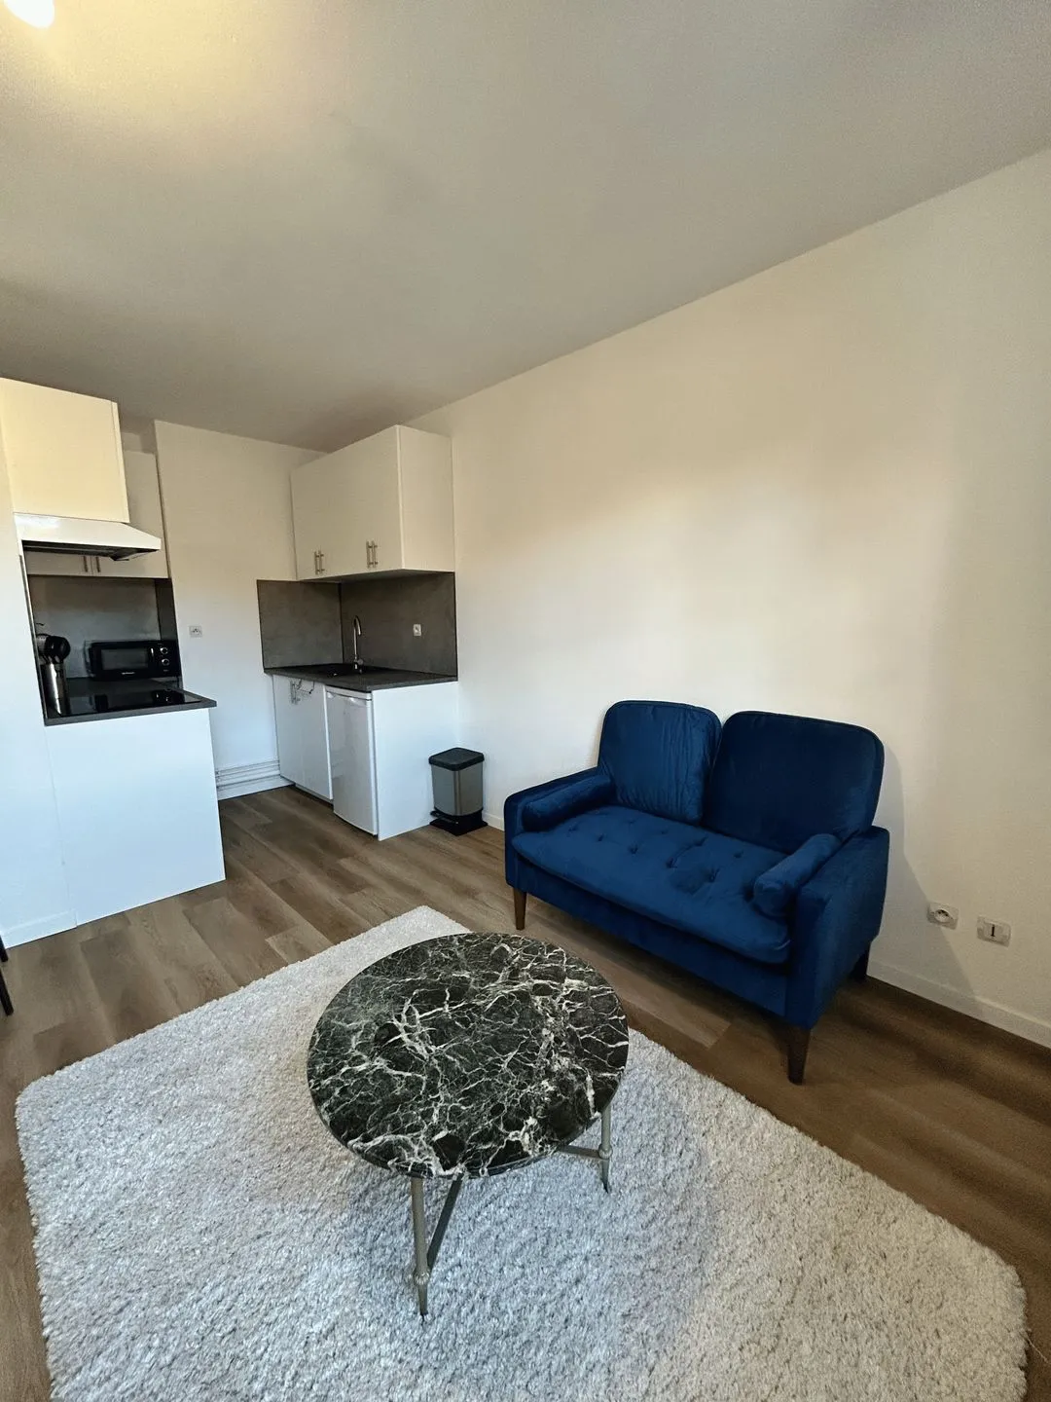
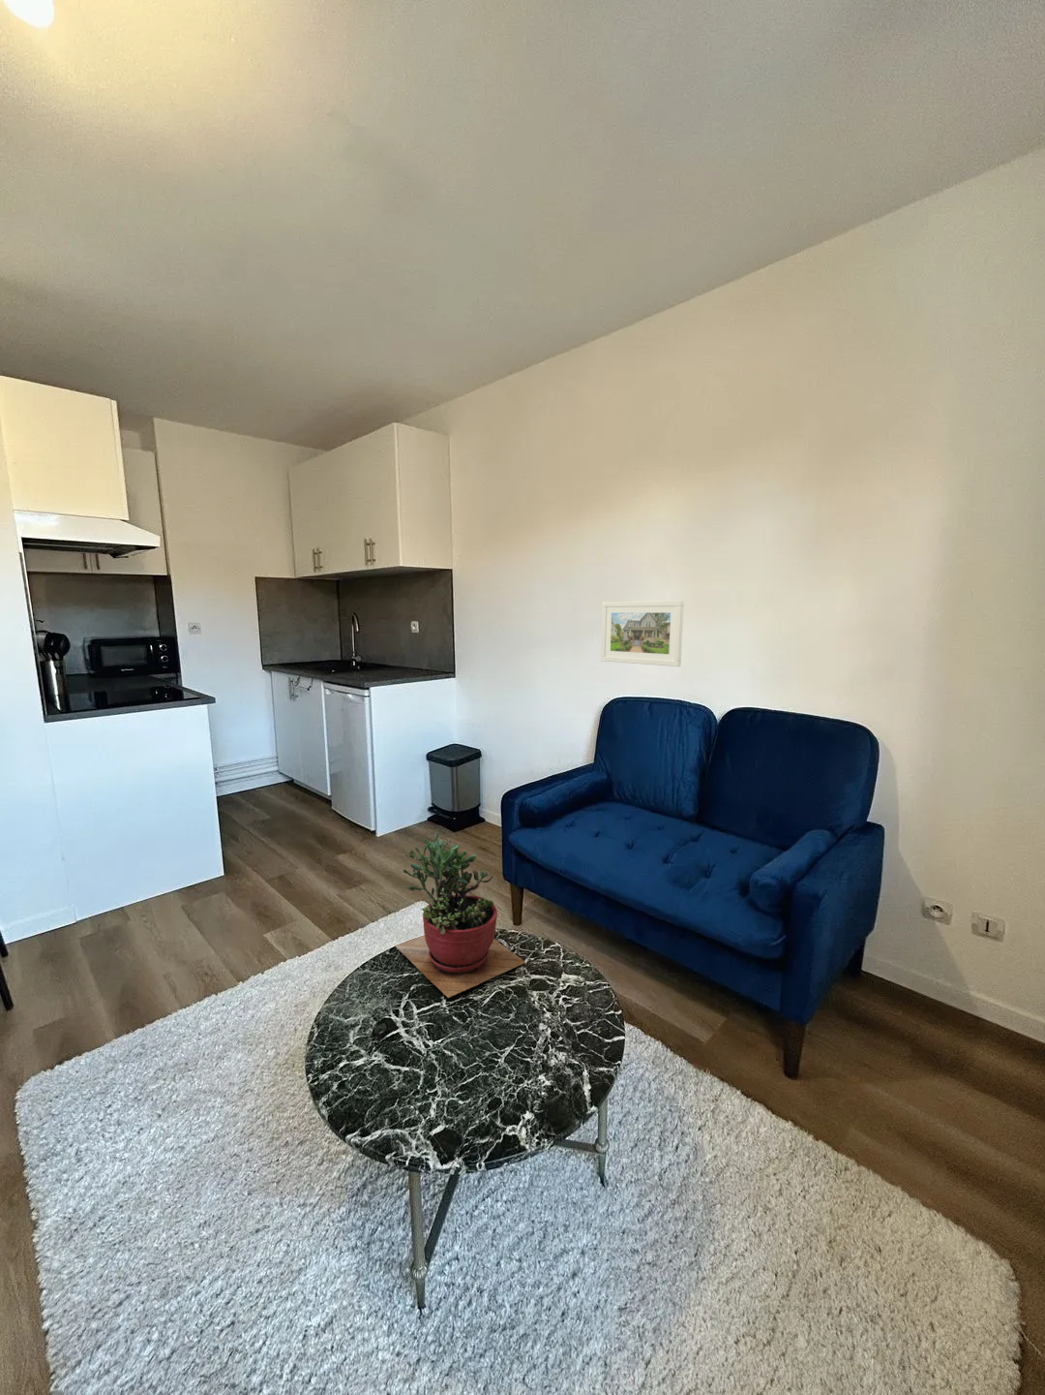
+ succulent plant (458, 897)
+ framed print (640, 633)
